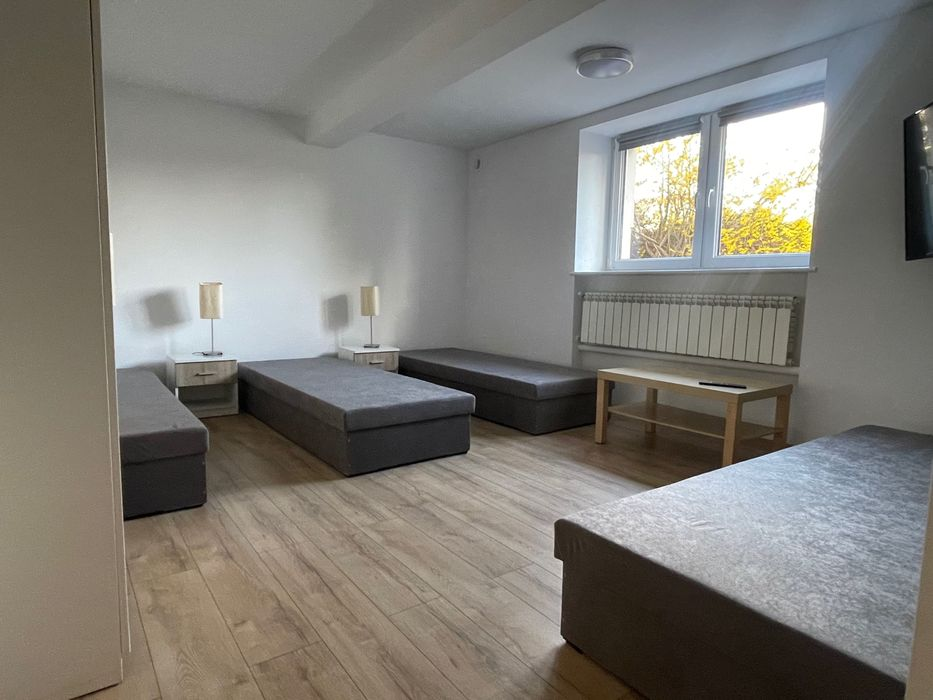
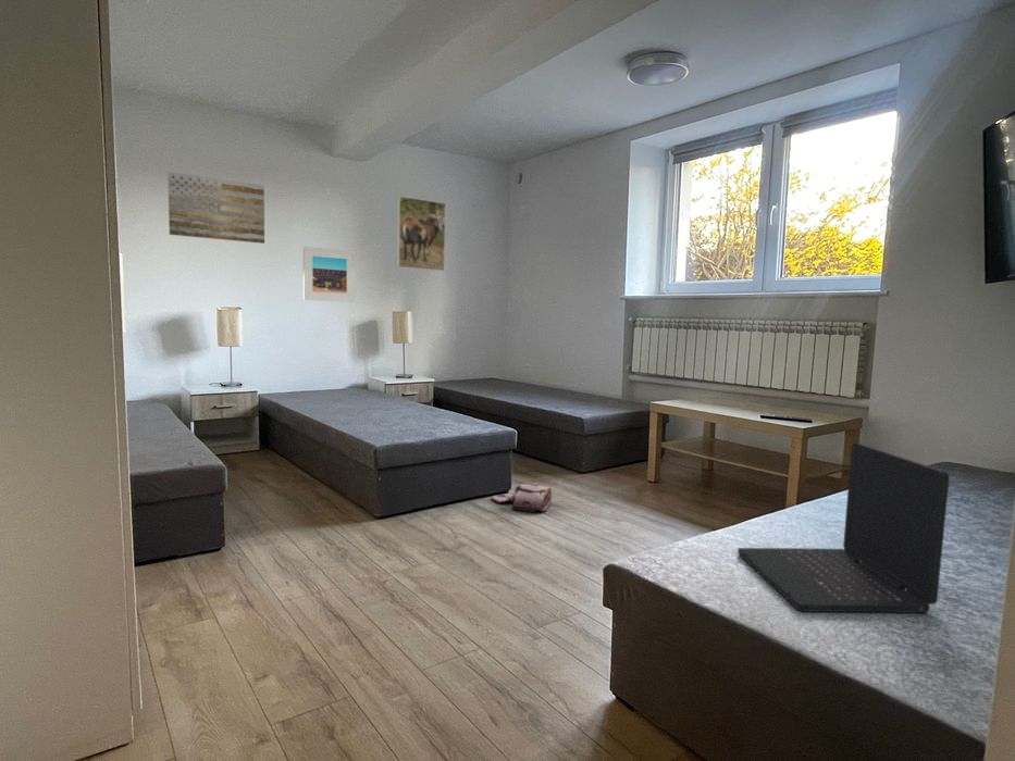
+ wall art (218, 209)
+ laptop (845, 517)
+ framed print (421, 234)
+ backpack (525, 492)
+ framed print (330, 275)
